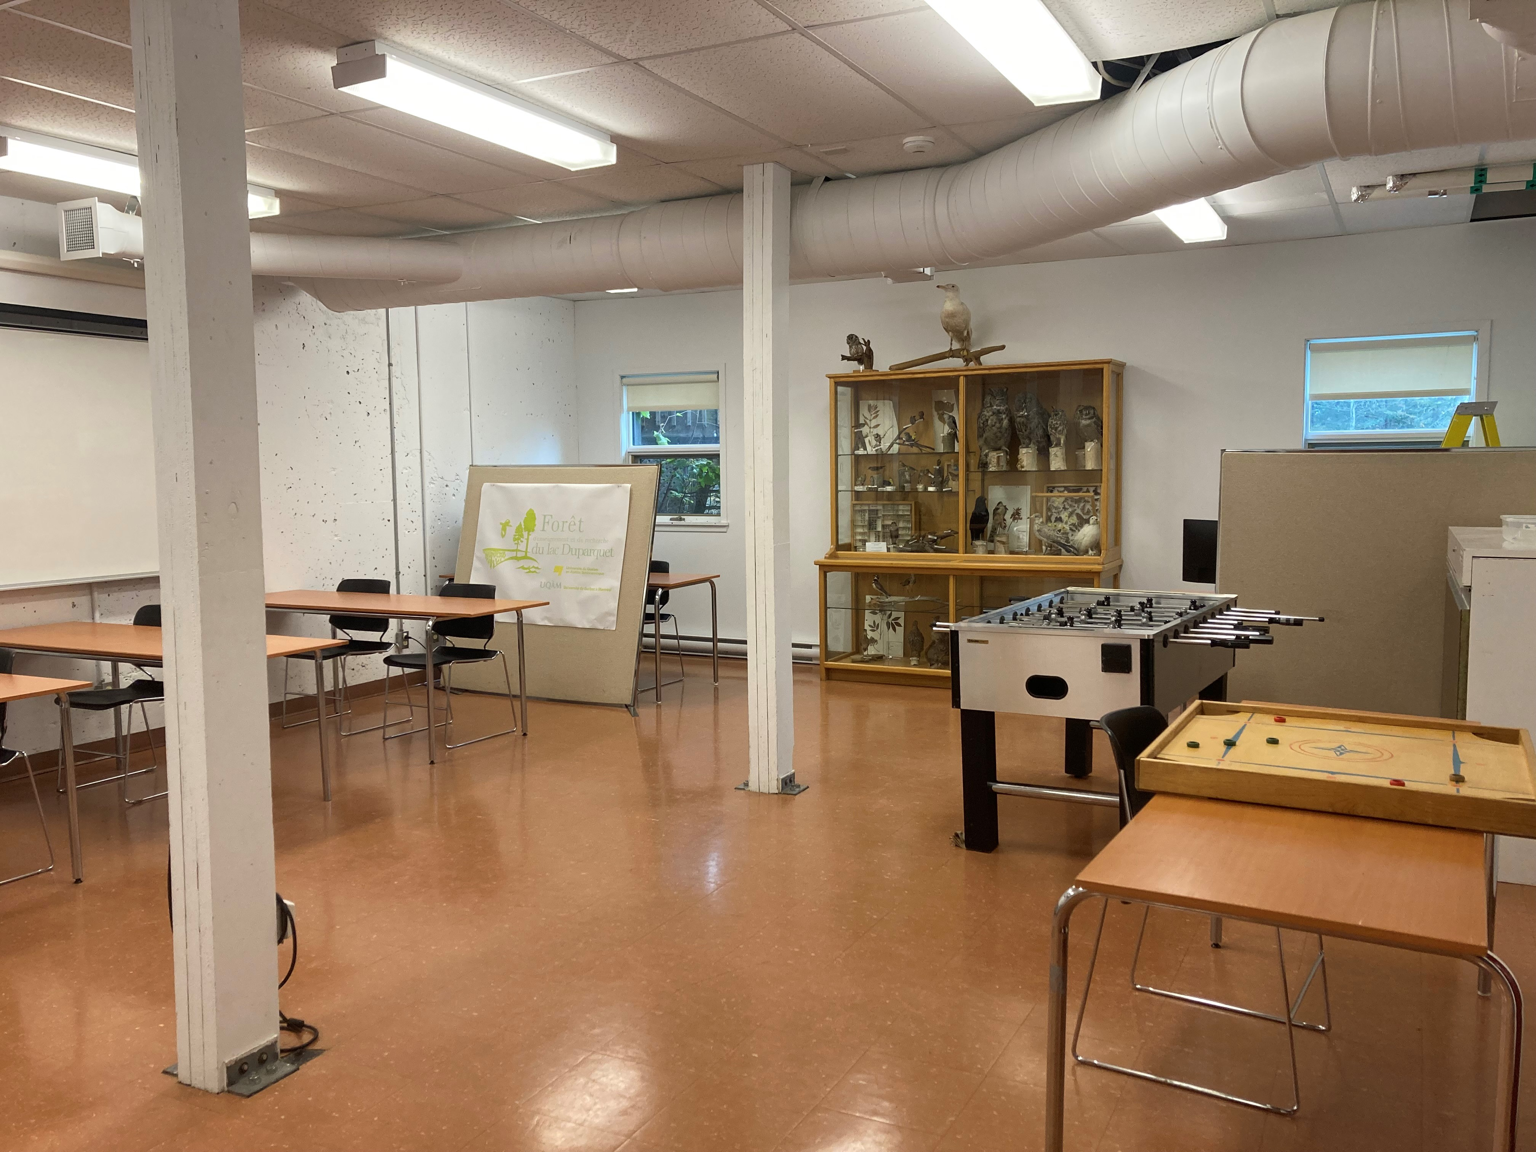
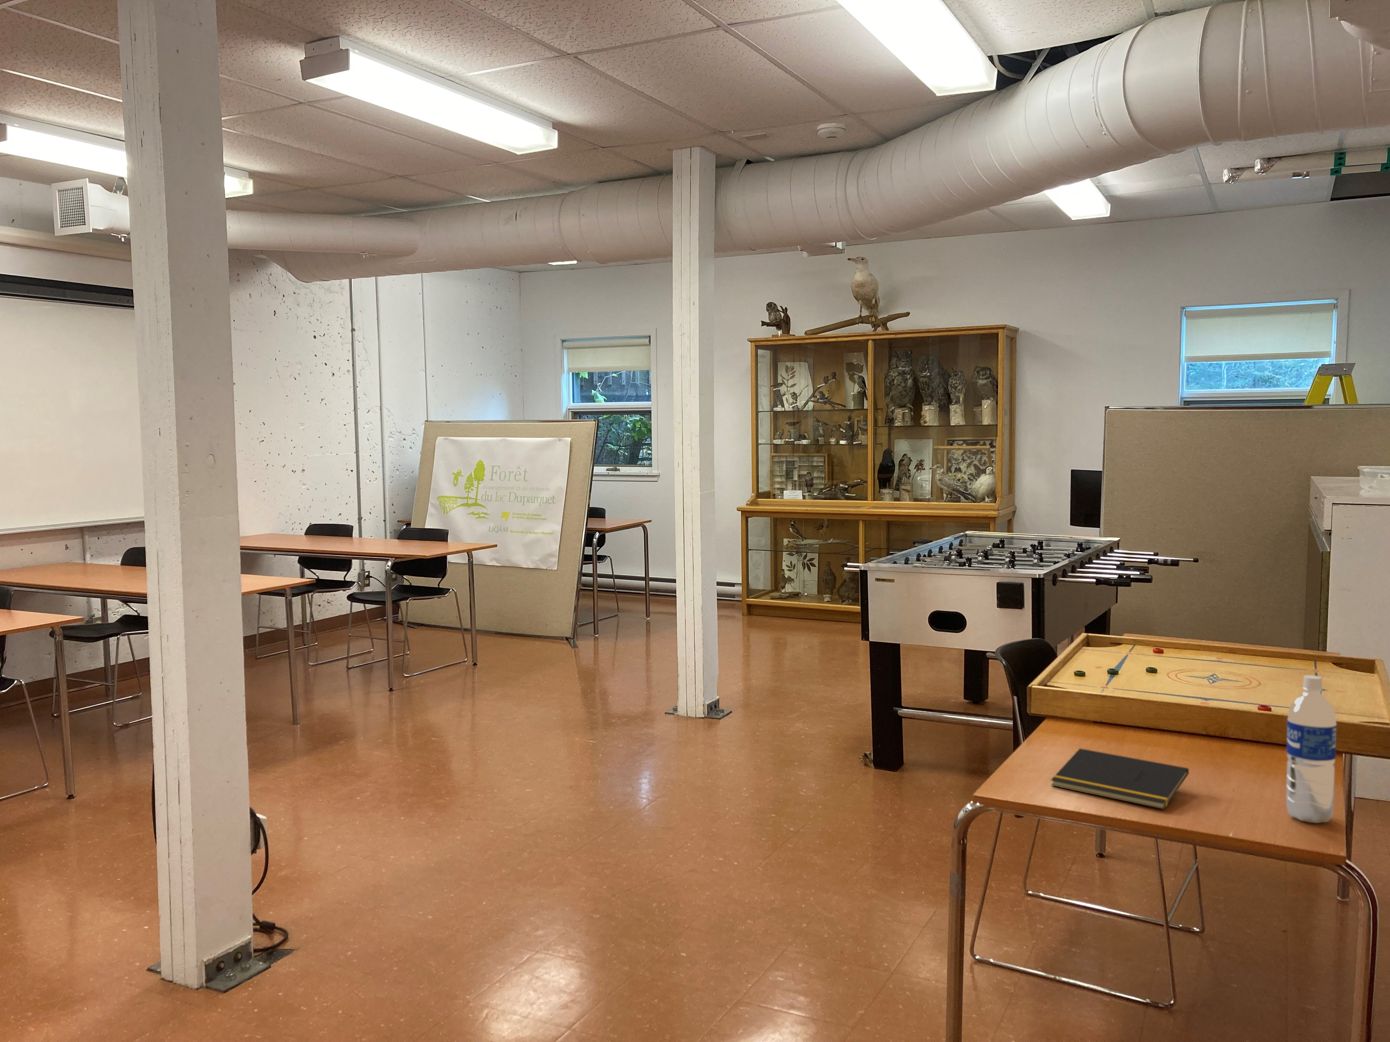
+ notepad (1119, 777)
+ water bottle (1311, 748)
